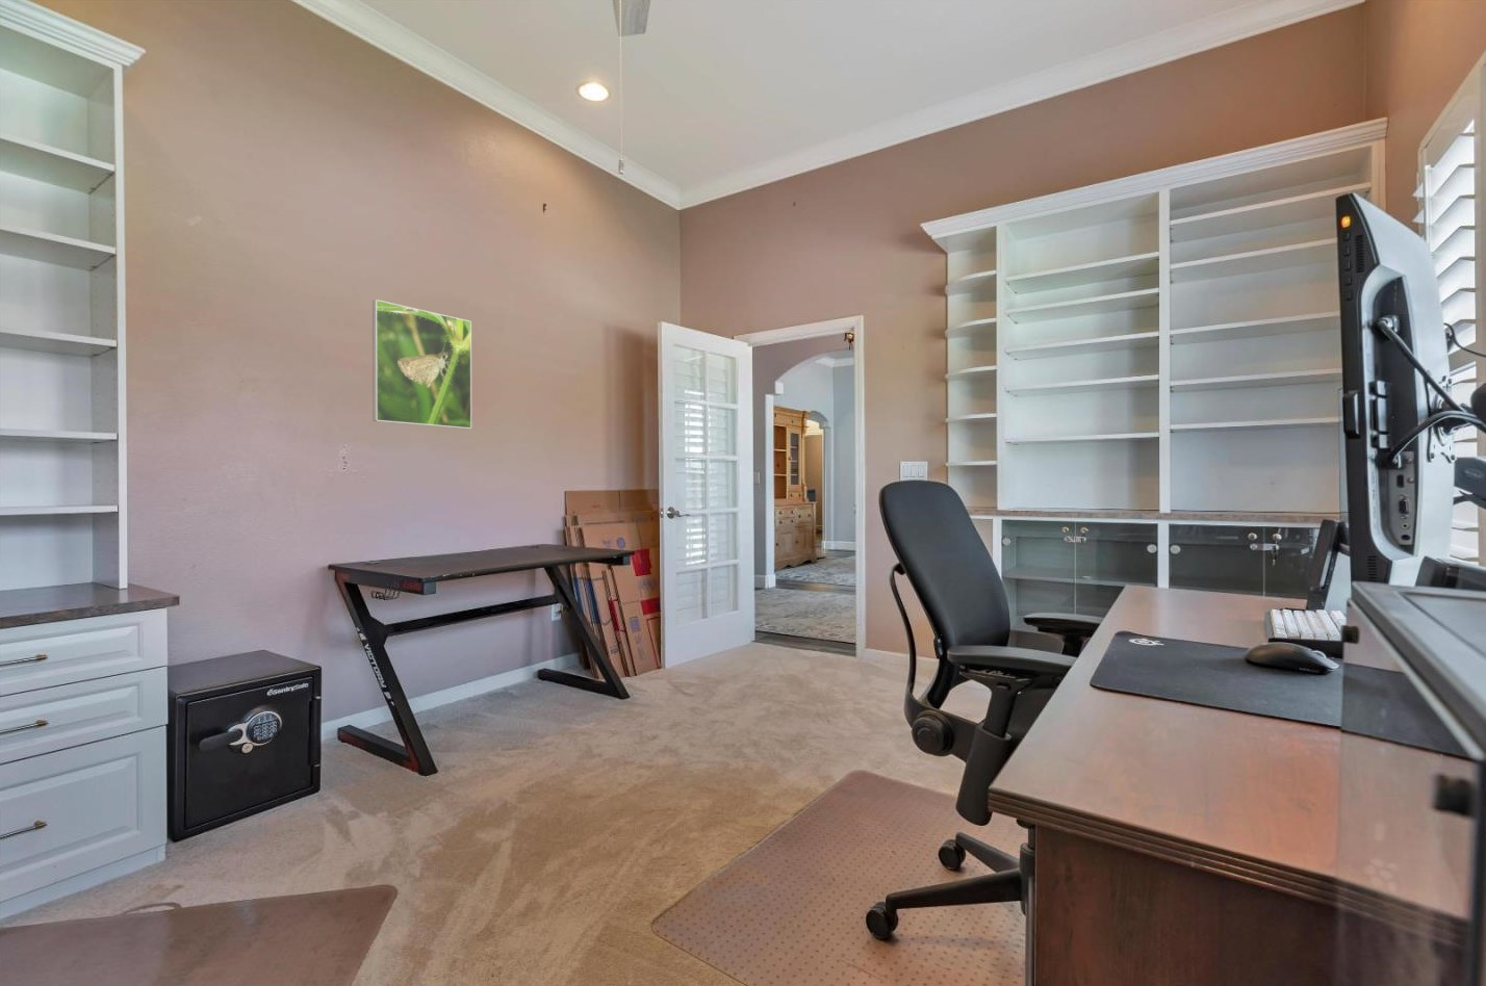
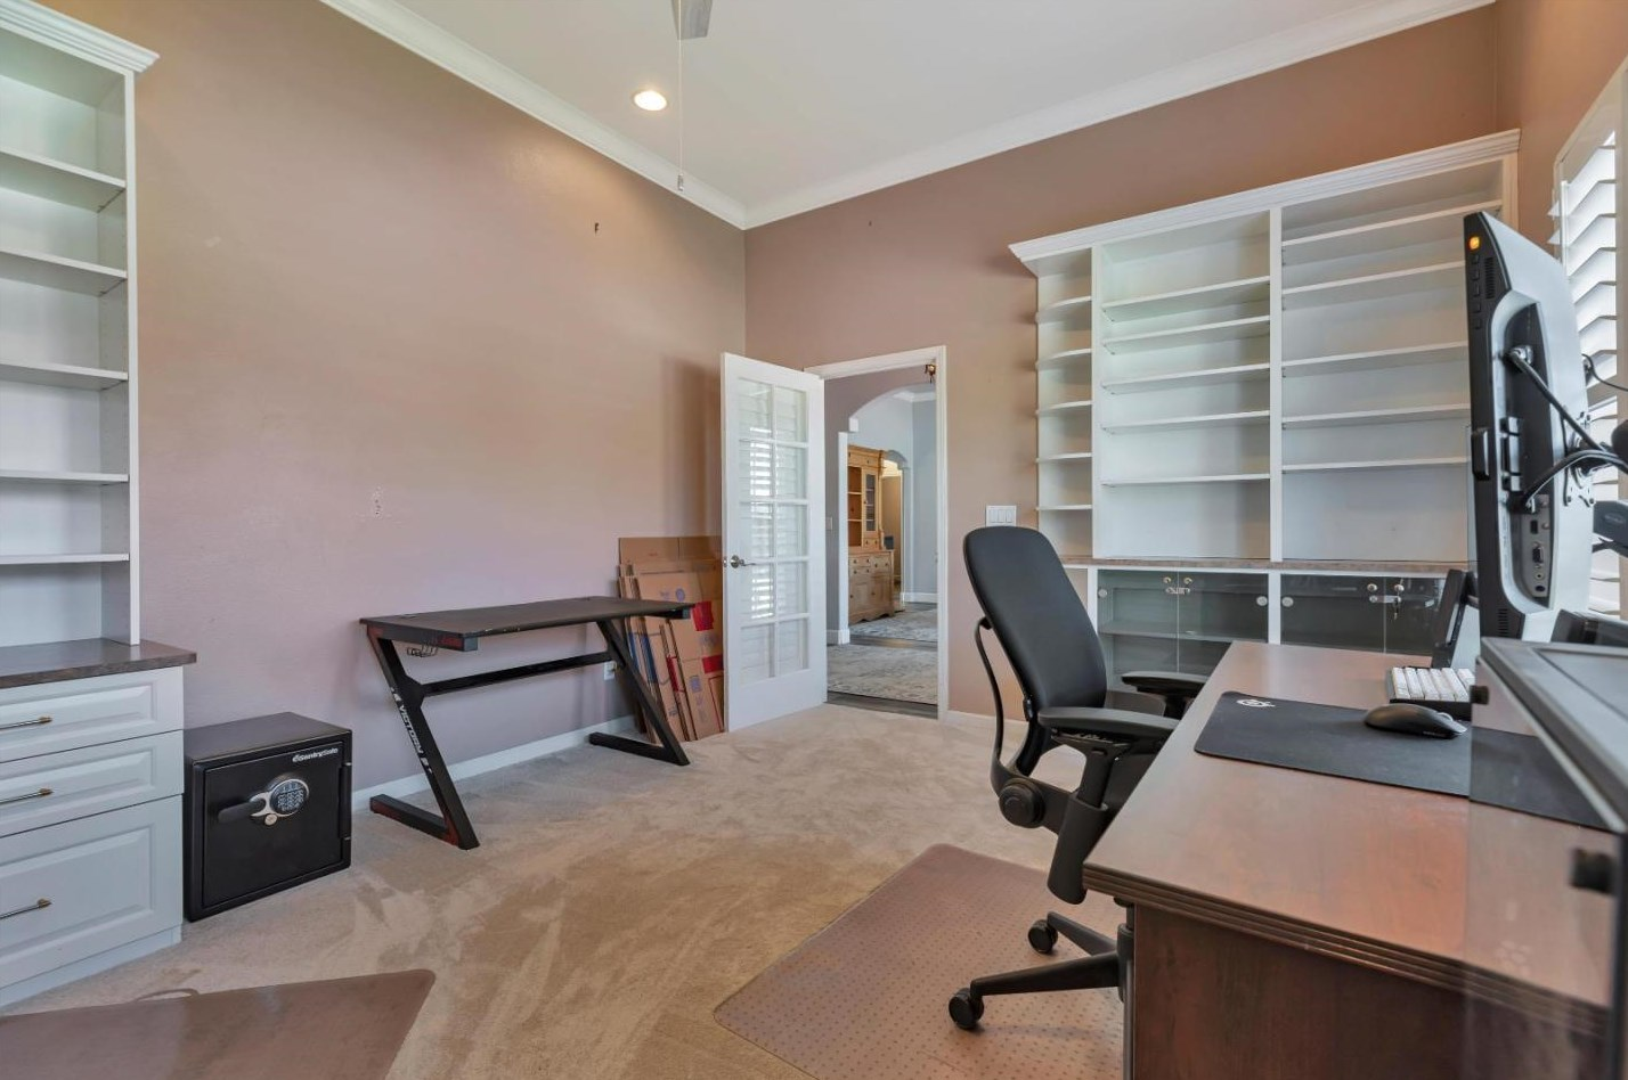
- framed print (425, 369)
